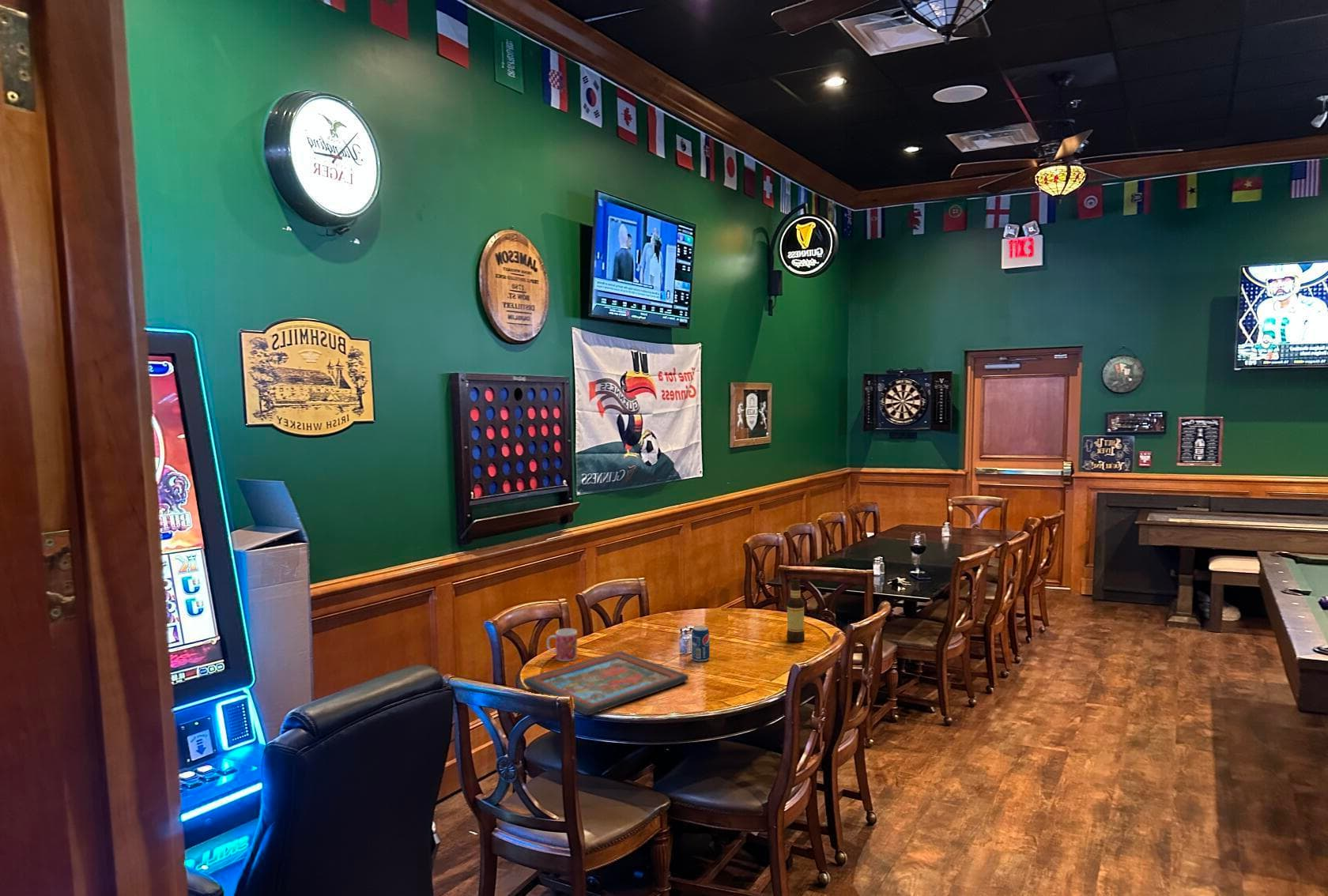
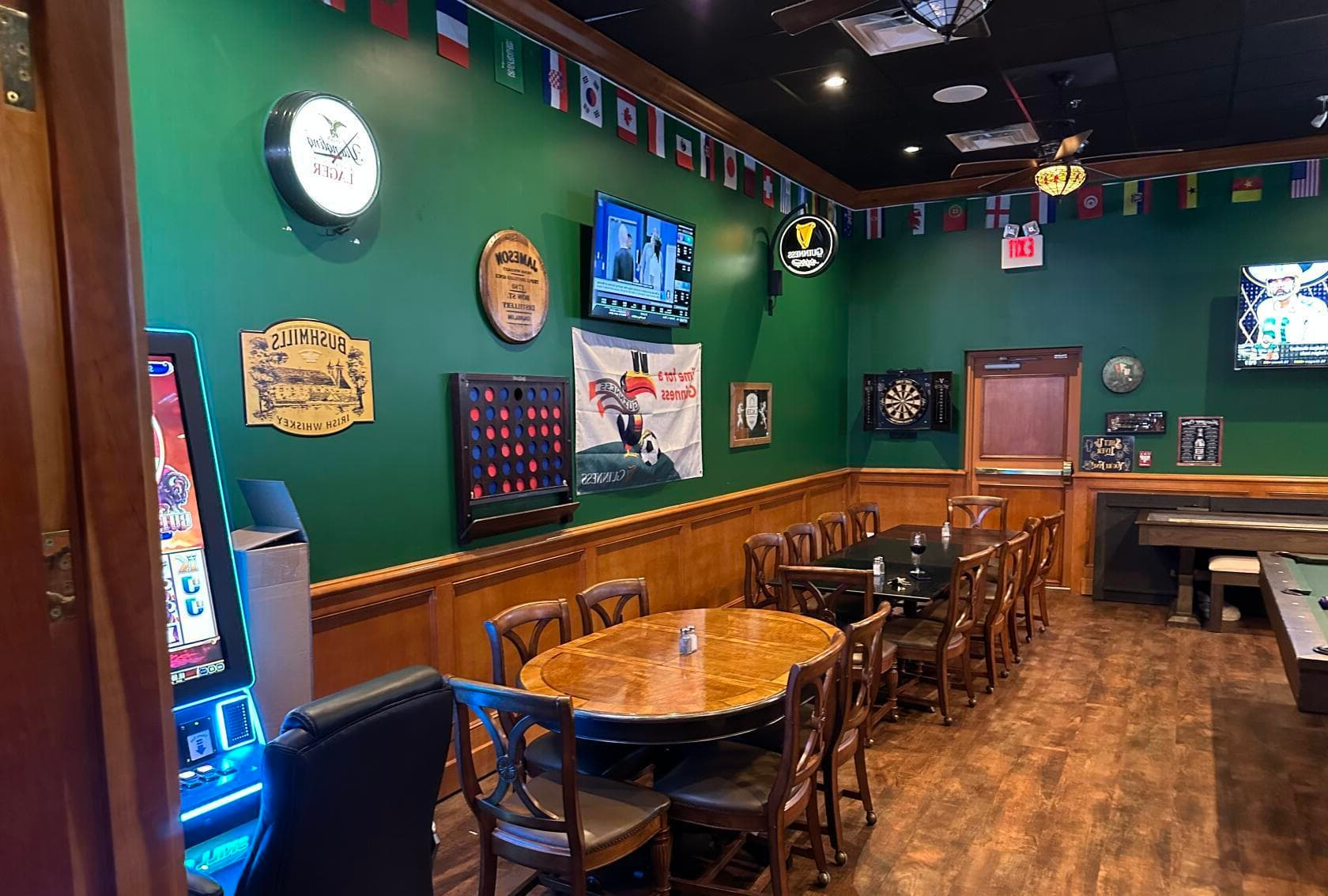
- bottle (795, 609)
- mug (562, 644)
- beverage can (700, 643)
- religious icon (606, 680)
